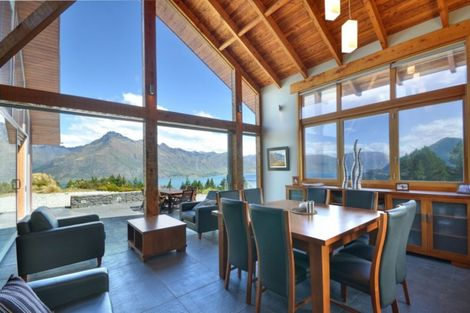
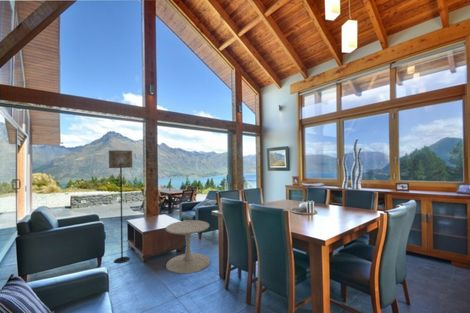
+ floor lamp (121, 205)
+ side table (188, 244)
